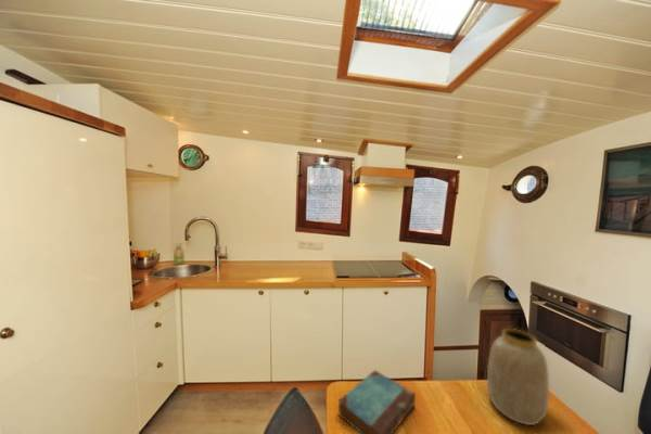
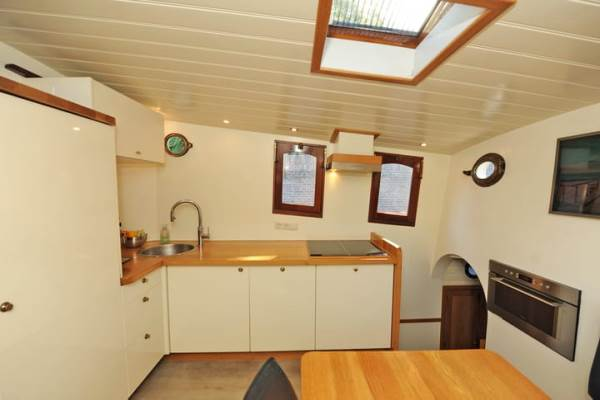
- book (376, 403)
- vase (516, 372)
